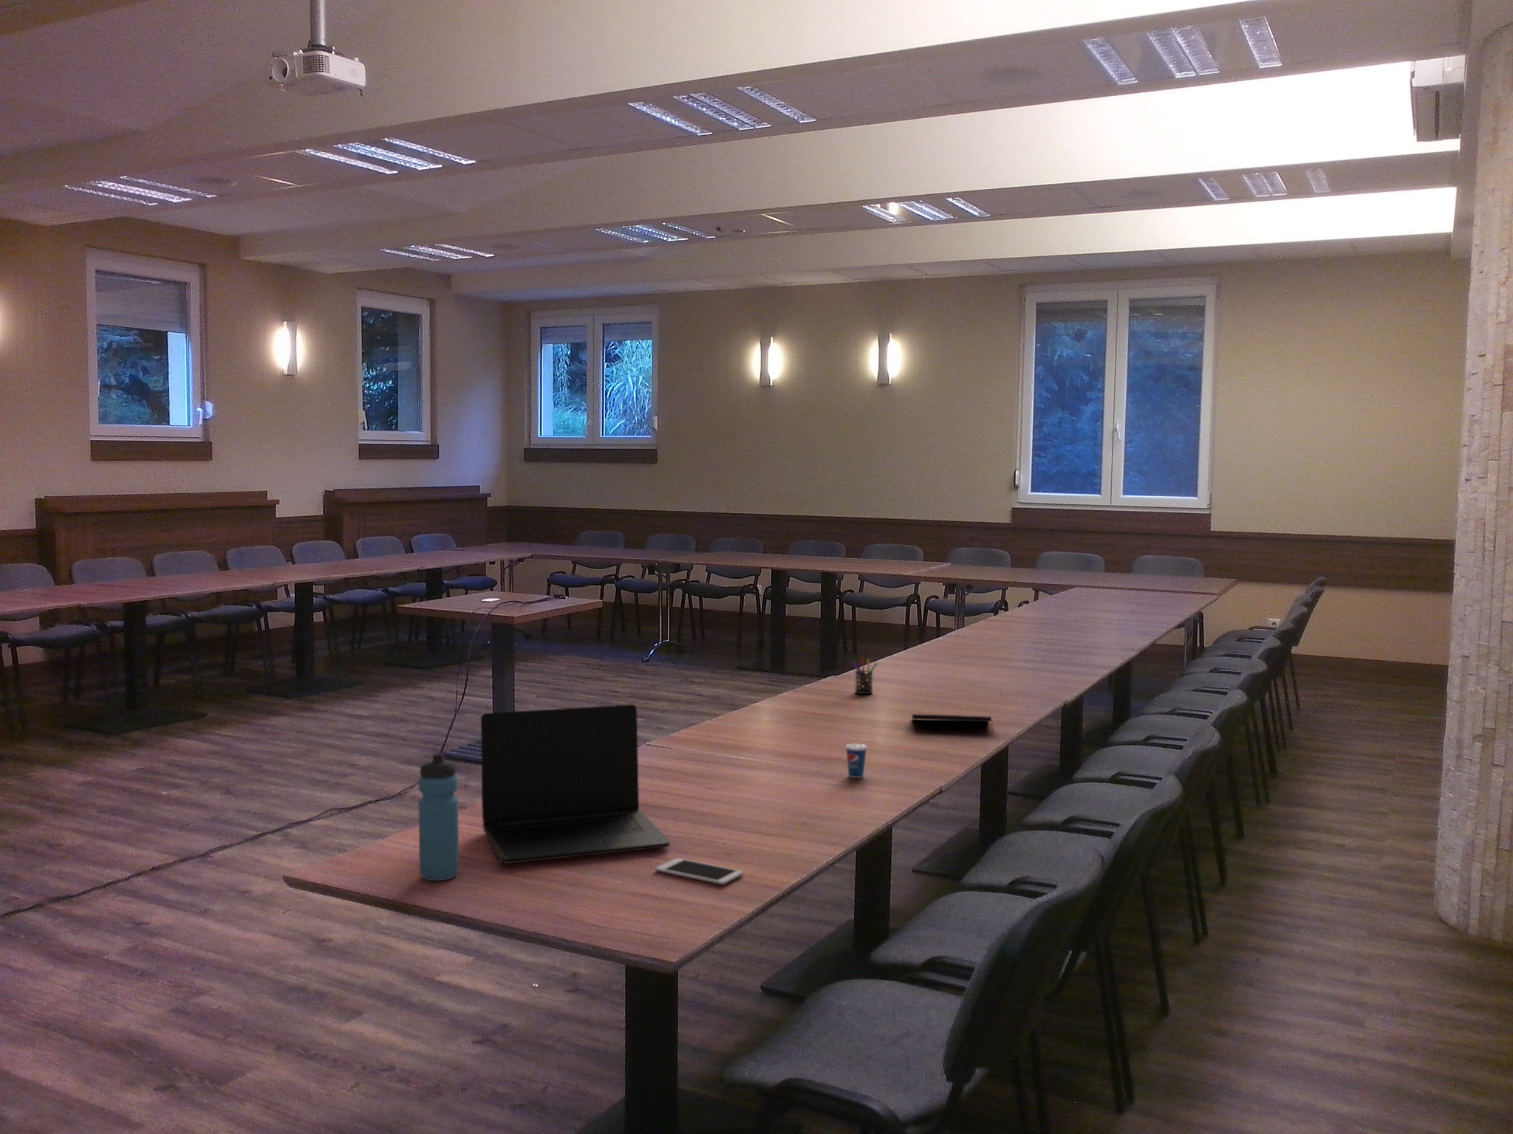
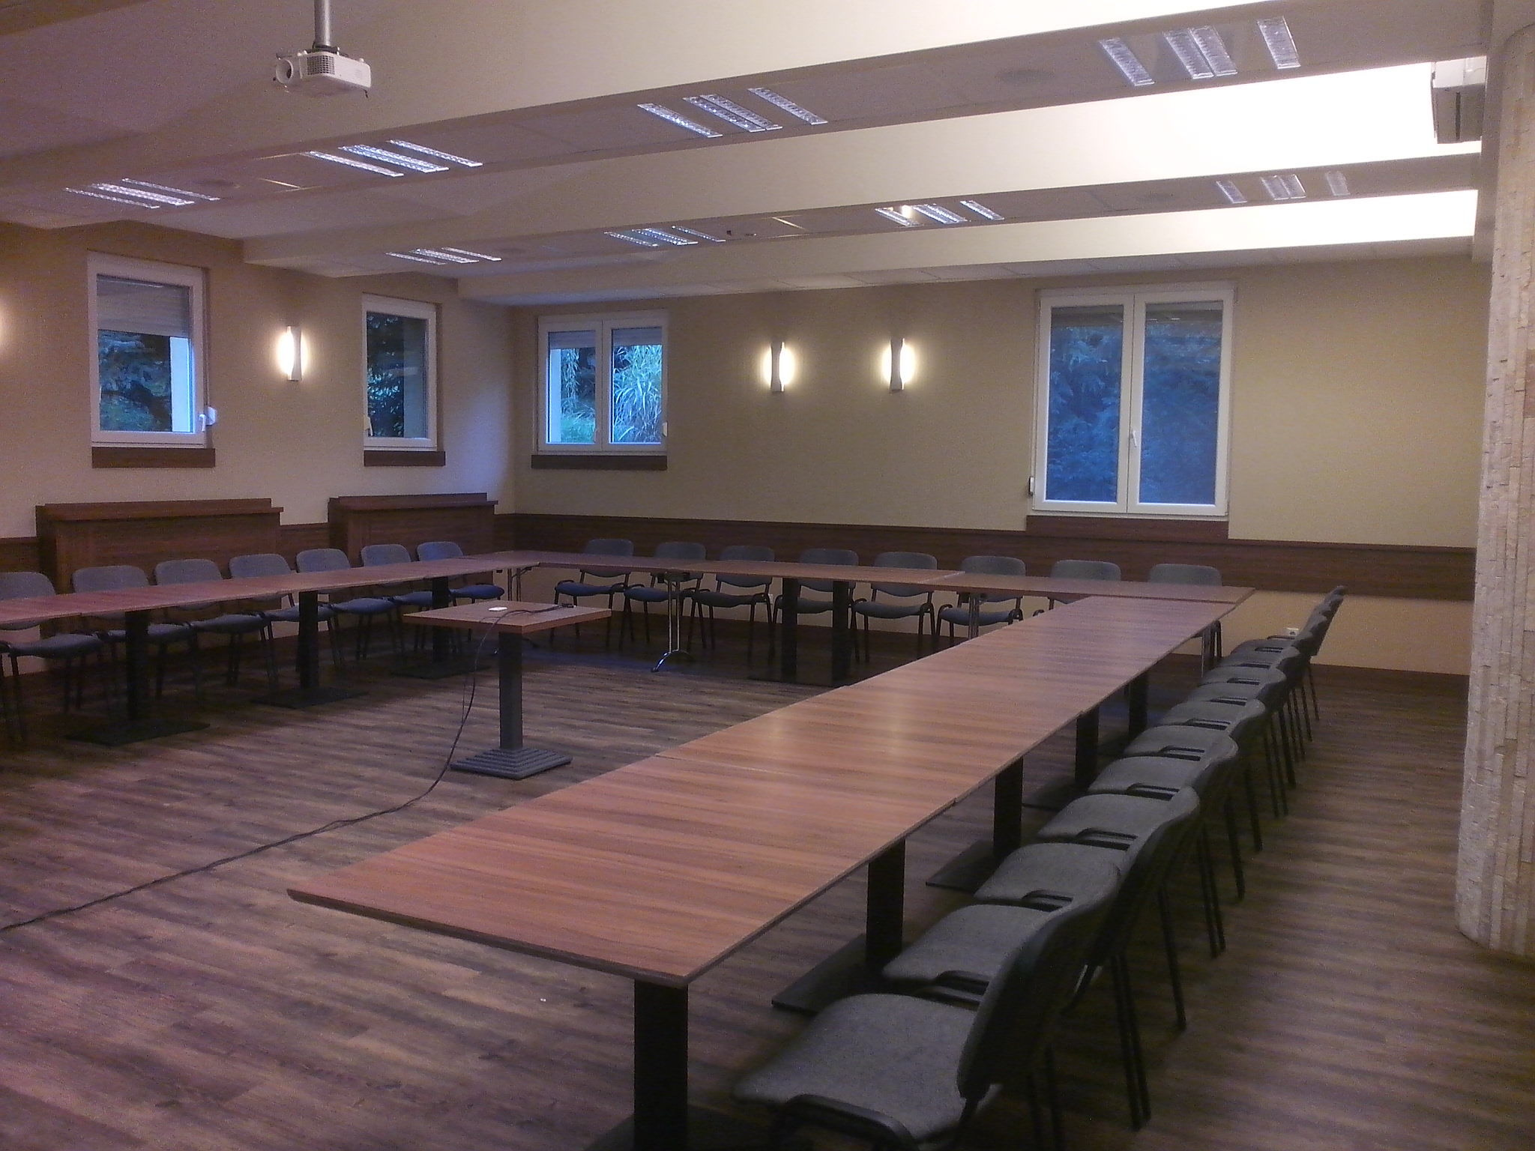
- water bottle (438, 815)
- cup (855, 753)
- cell phone (699, 871)
- notepad (949, 717)
- laptop (573, 779)
- pen holder (865, 674)
